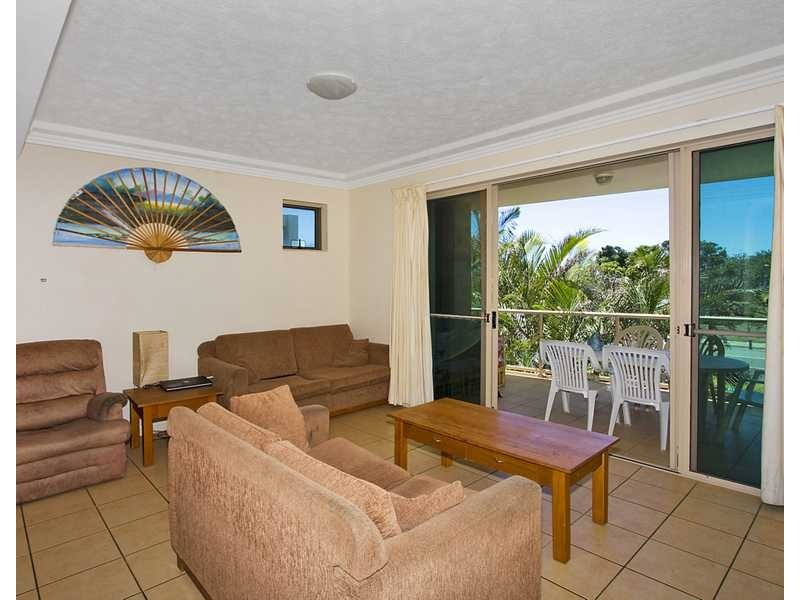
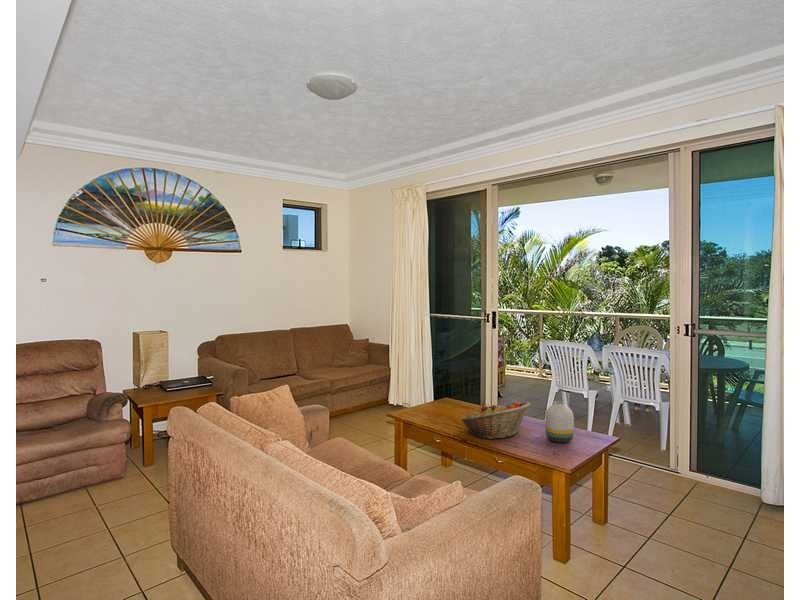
+ vase (559, 421)
+ fruit basket (496, 416)
